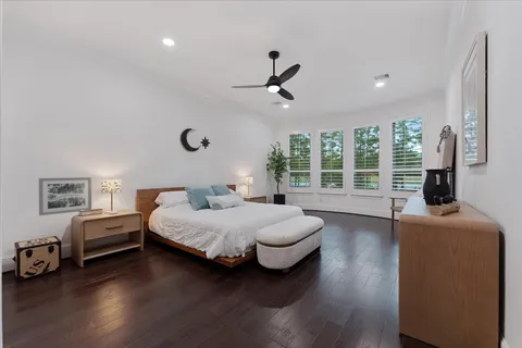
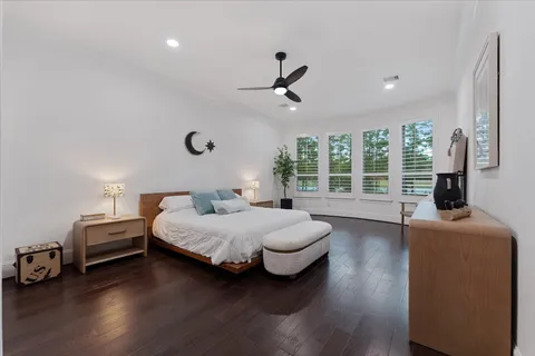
- wall art (66, 195)
